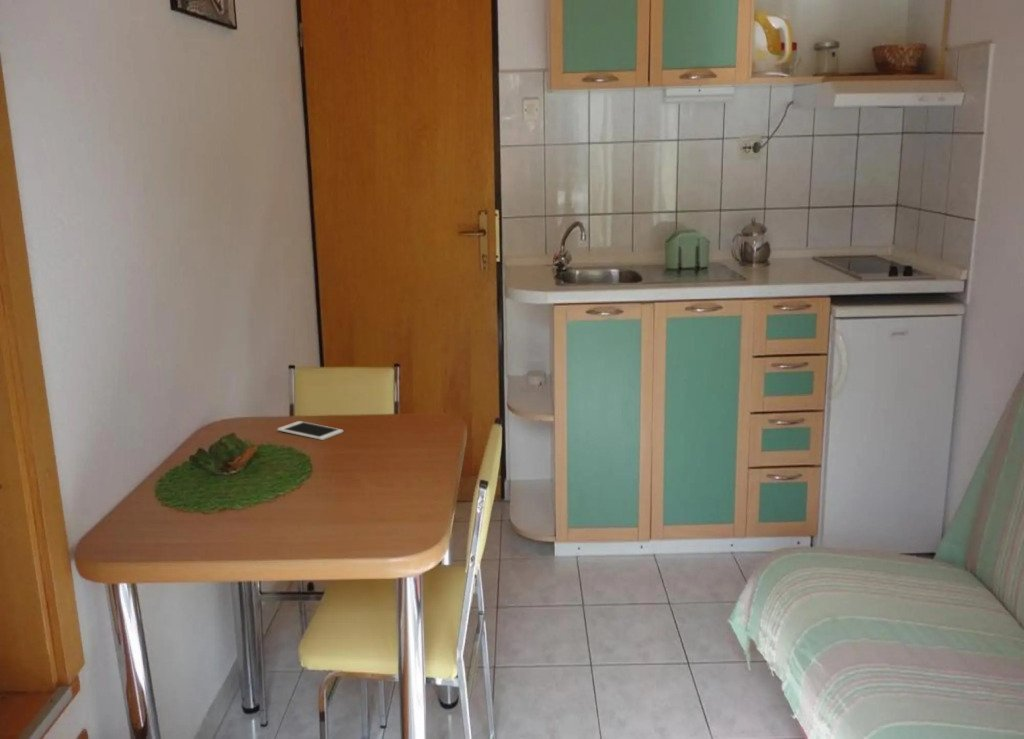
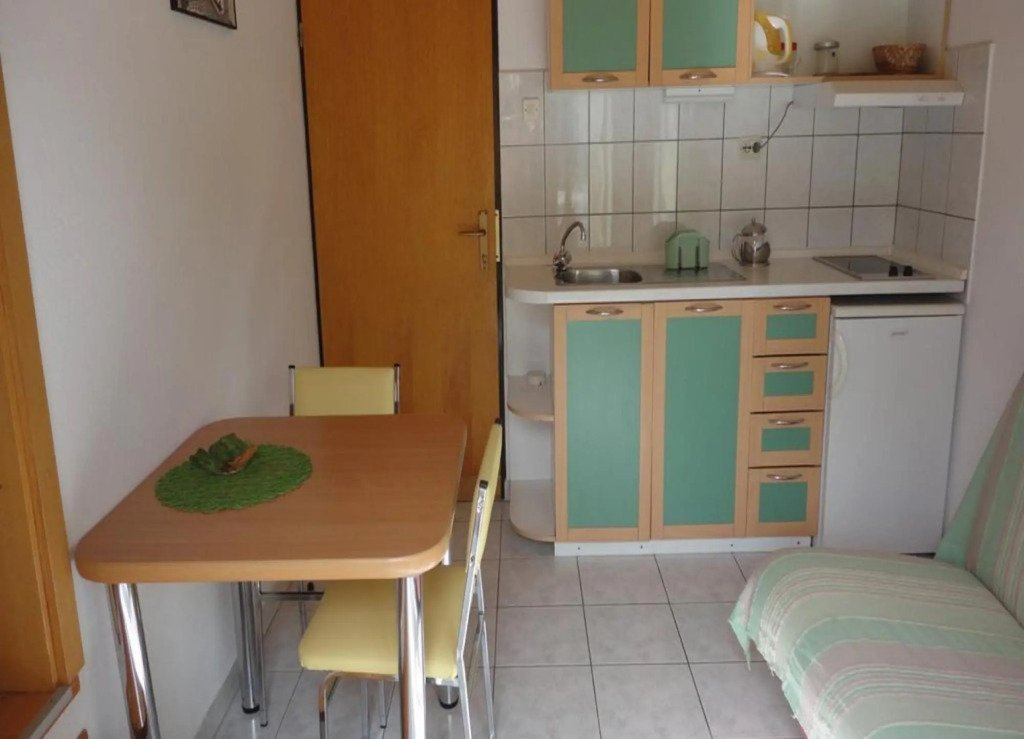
- cell phone (310, 430)
